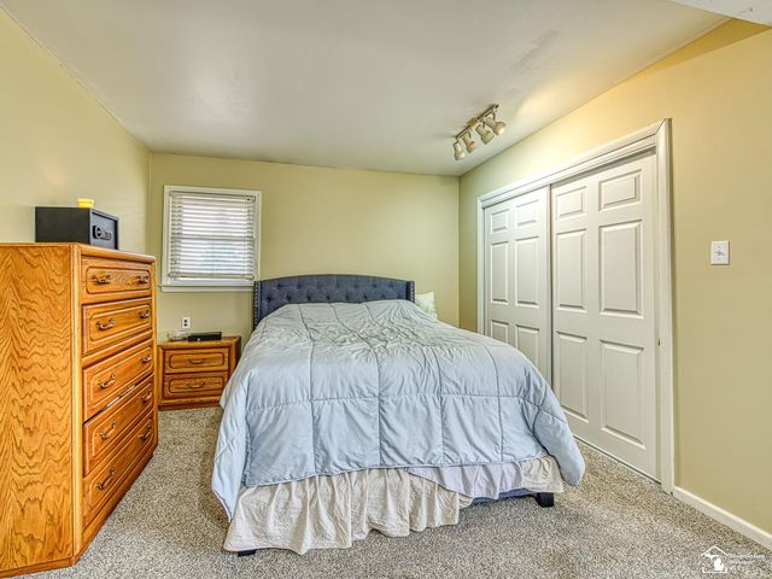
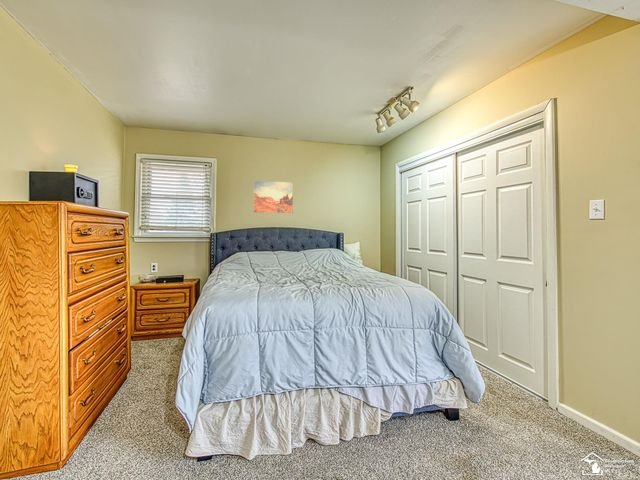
+ wall art (273, 197)
